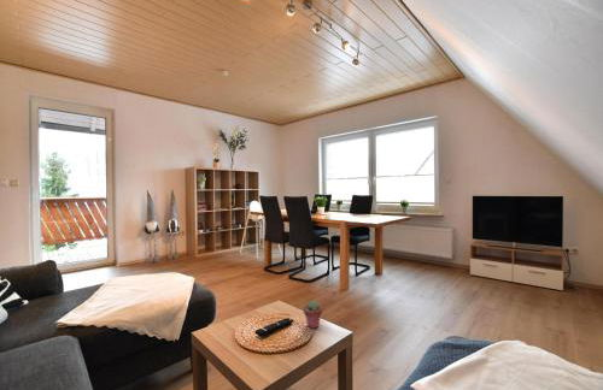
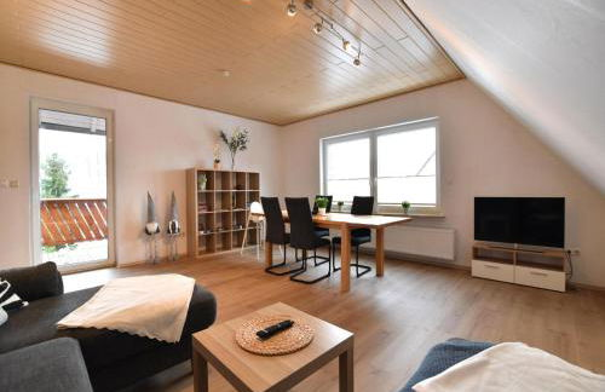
- potted succulent (312, 312)
